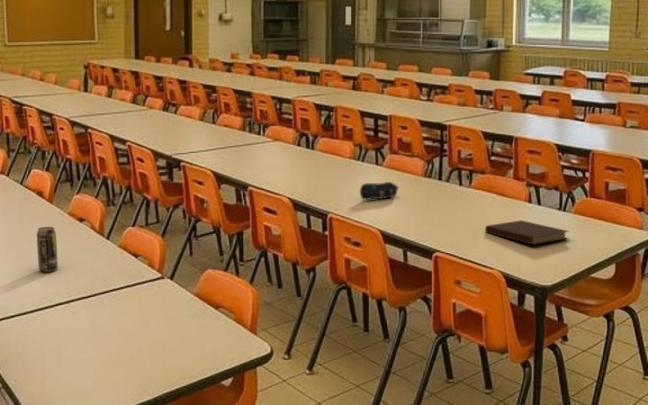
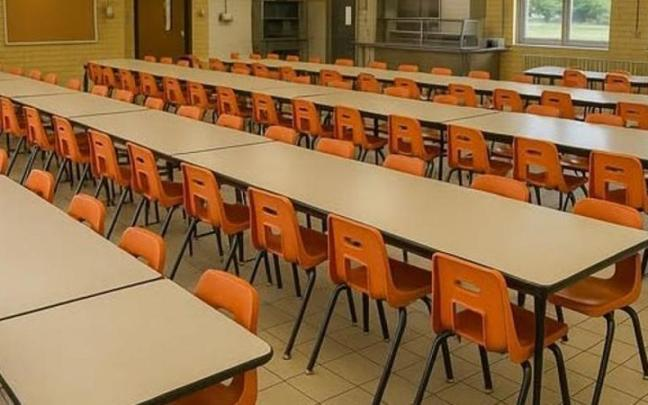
- beverage can (47, 249)
- notebook (526, 232)
- pencil case (378, 190)
